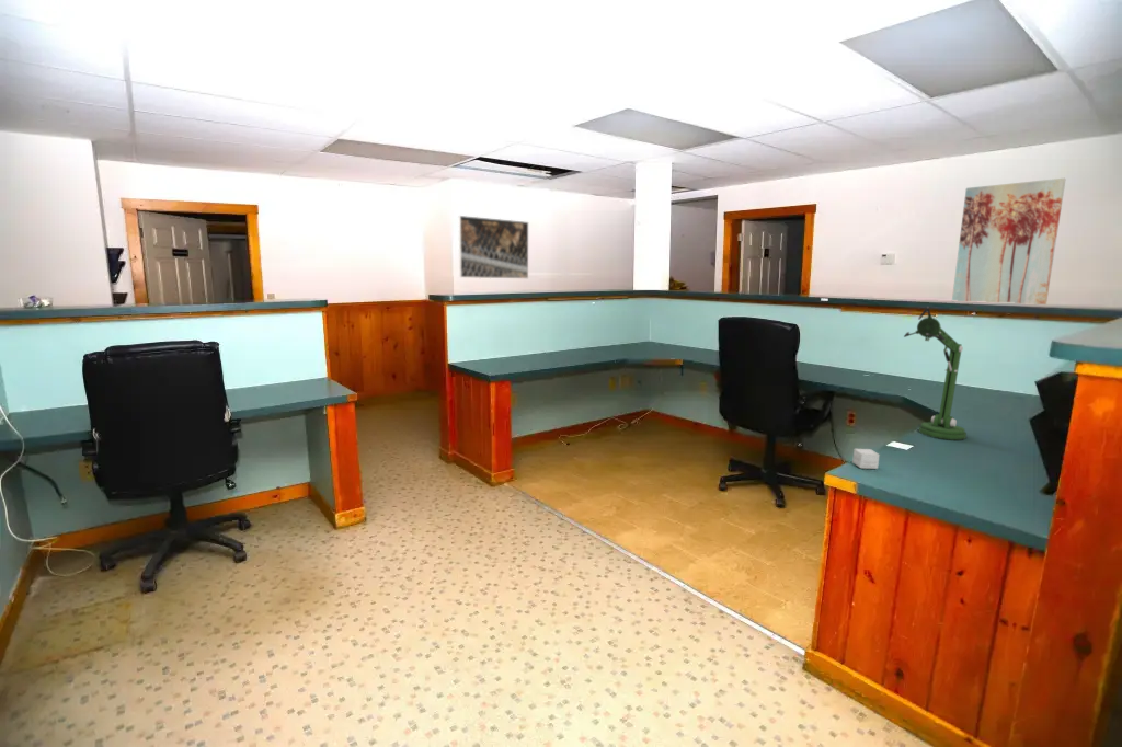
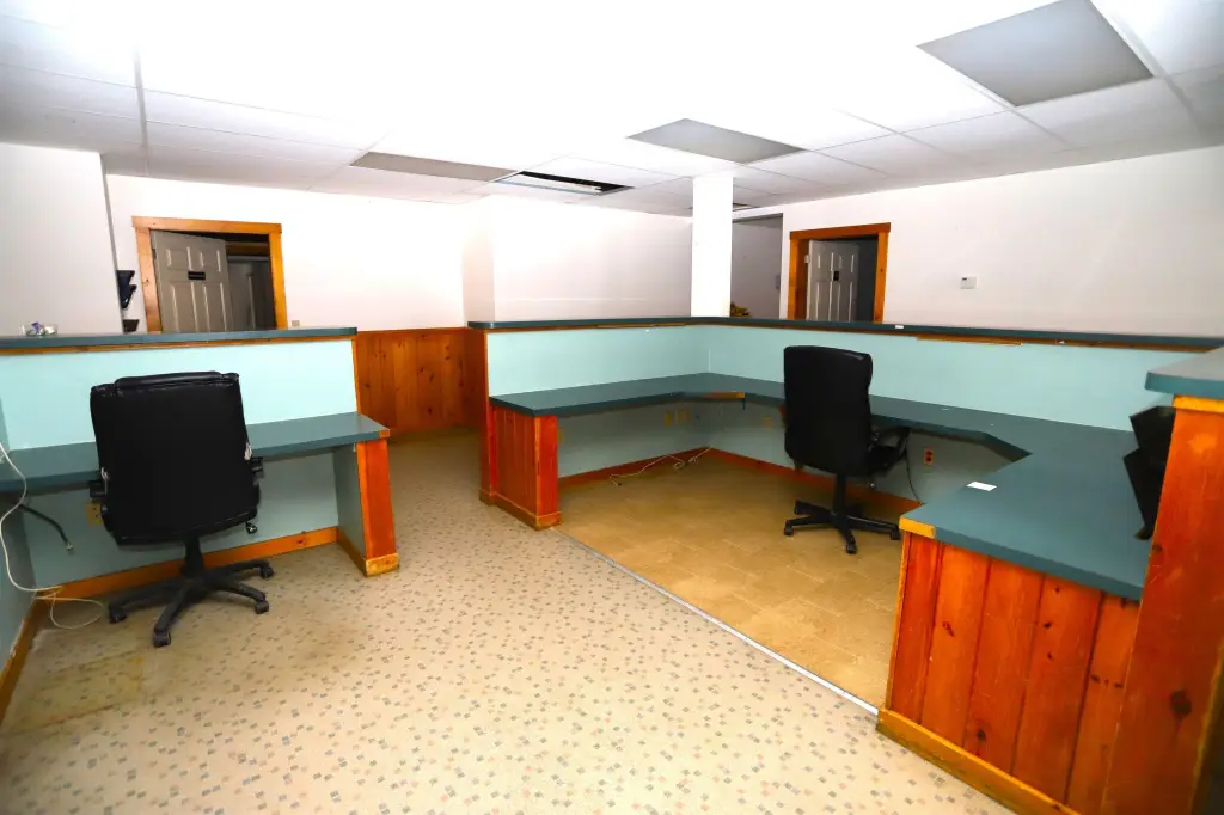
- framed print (494, 249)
- small box (866, 458)
- wall art (1005, 244)
- desk lamp (946, 375)
